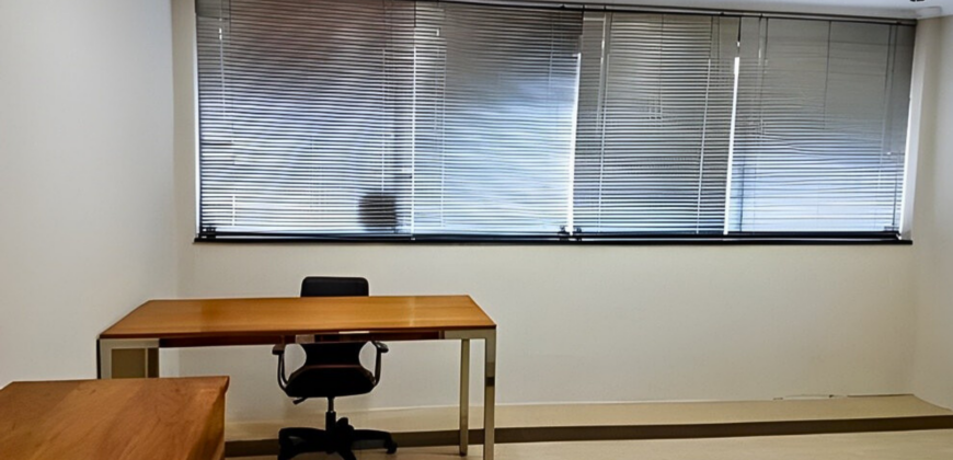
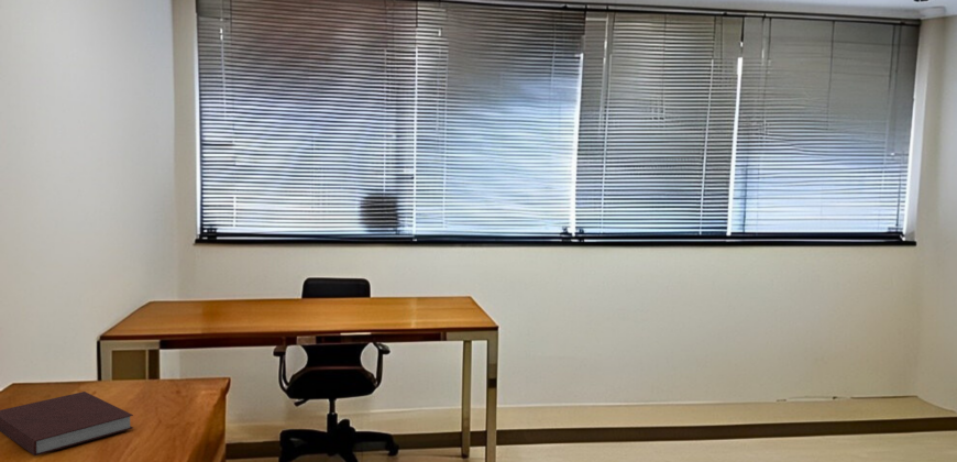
+ notebook (62, 420)
